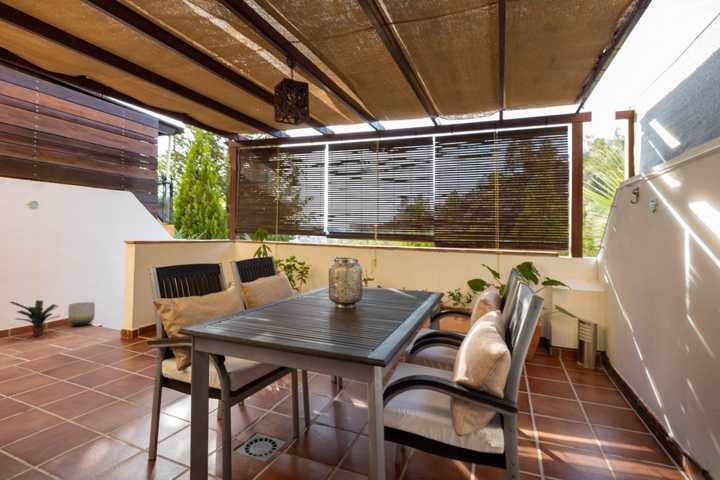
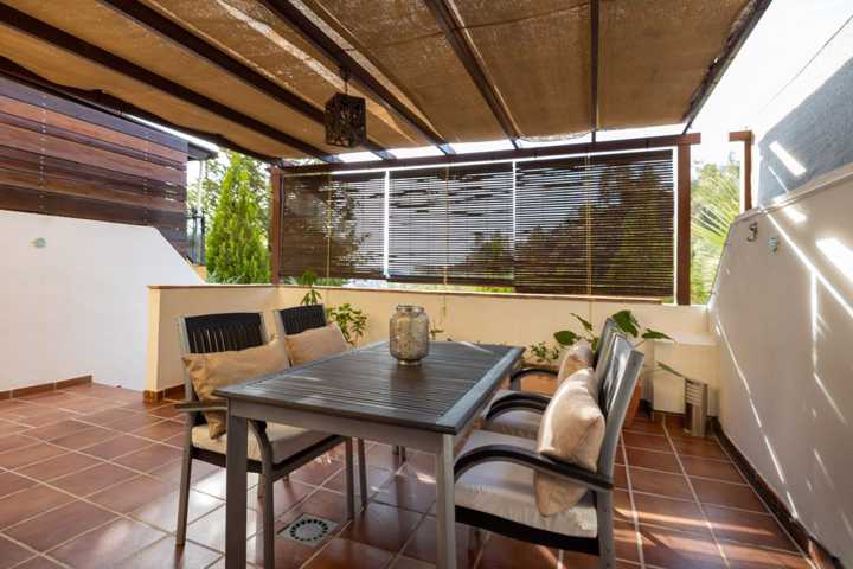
- planter (81, 314)
- potted plant (34, 317)
